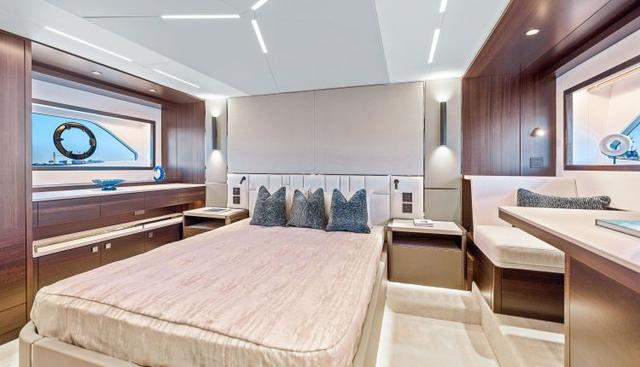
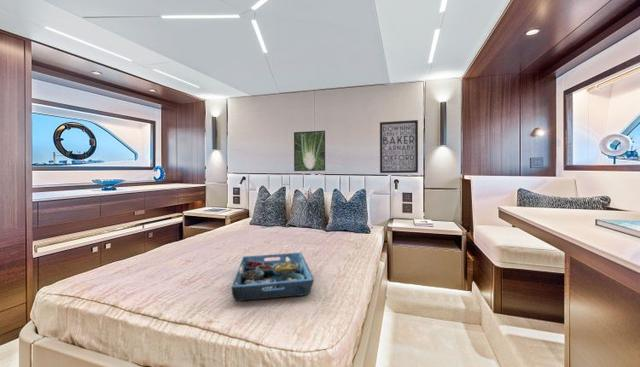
+ serving tray (273, 272)
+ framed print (309, 151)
+ wall art (398, 147)
